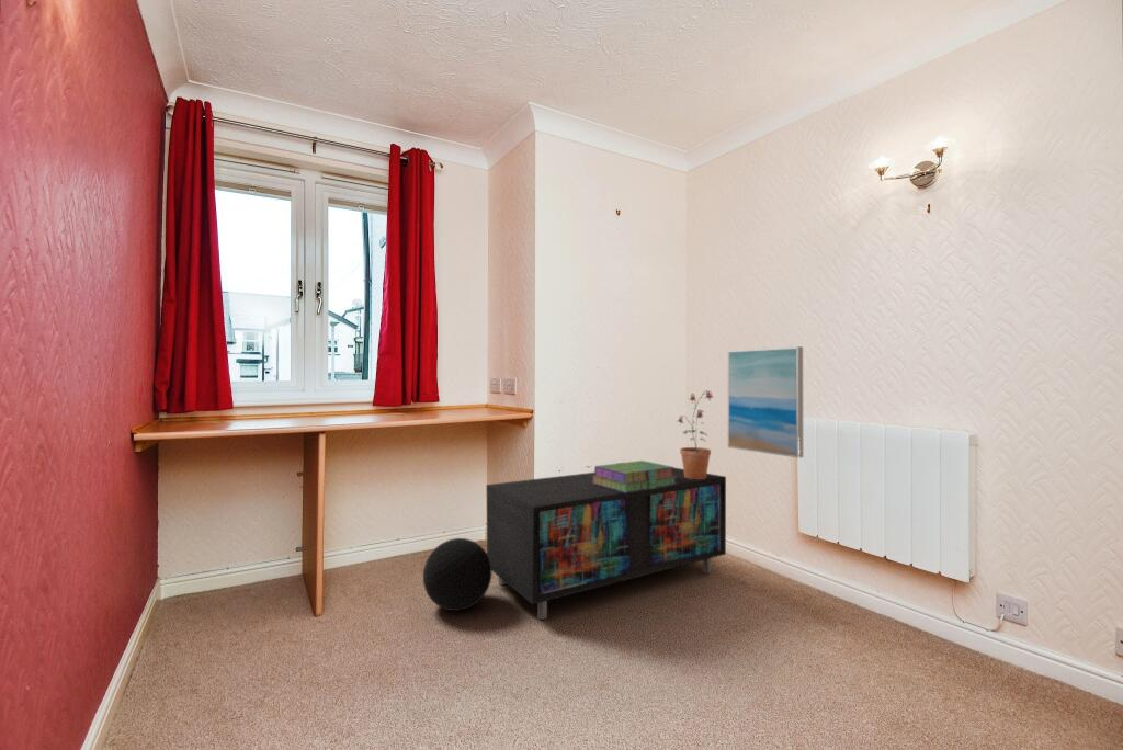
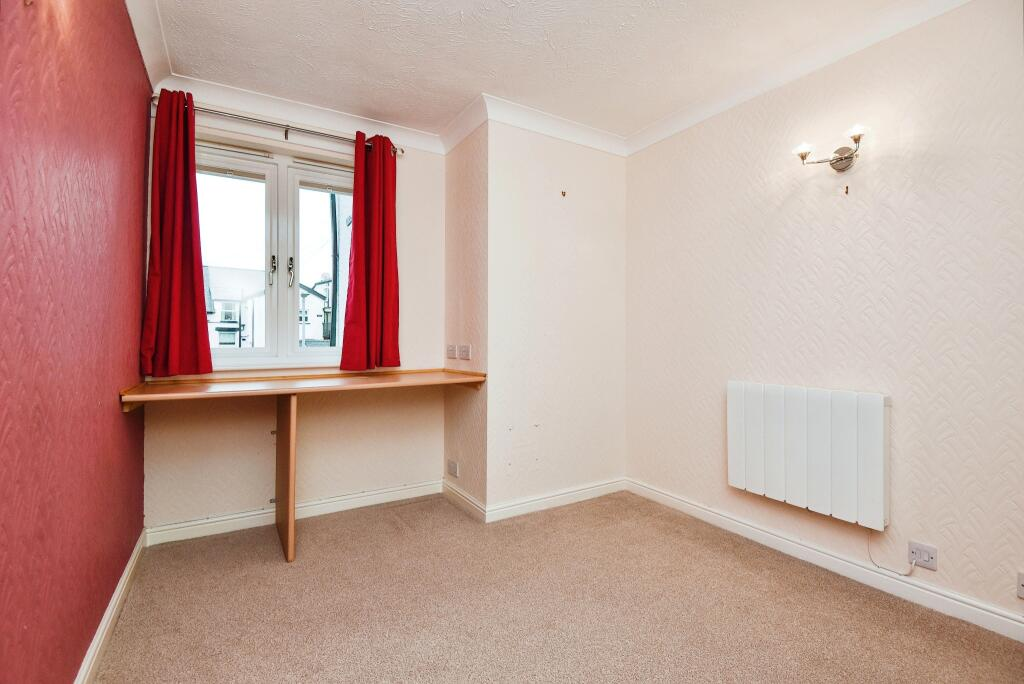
- wall art (762, 400)
- stack of books (634, 475)
- potted plant (692, 433)
- decorative ball (457, 573)
- storage cabinet (610, 529)
